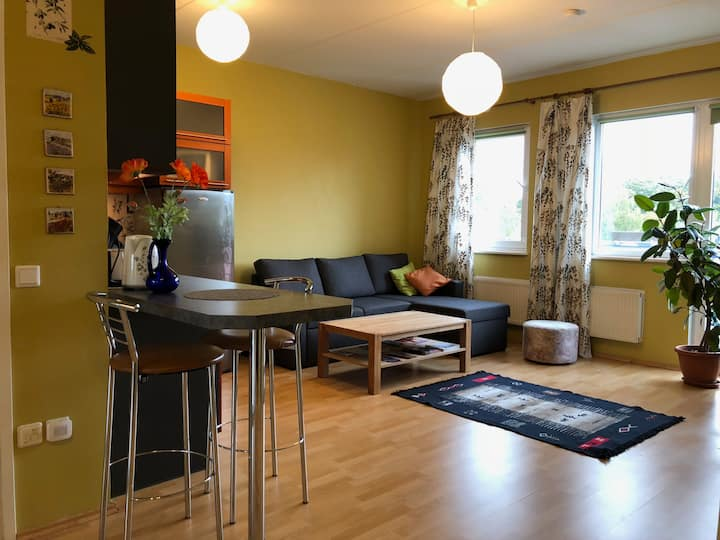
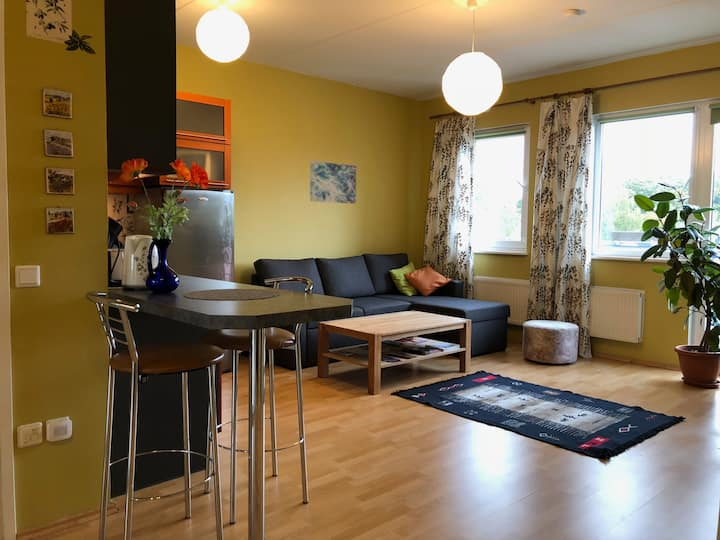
+ wall art (333, 183)
